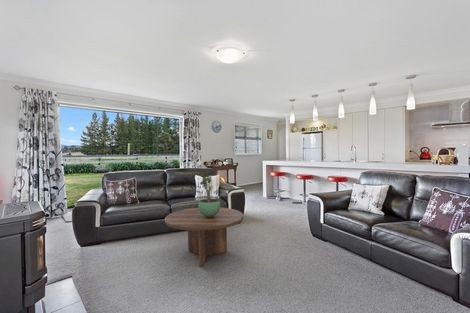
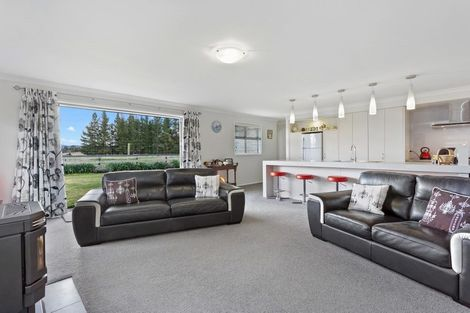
- coffee table (205, 235)
- potted plant (208, 194)
